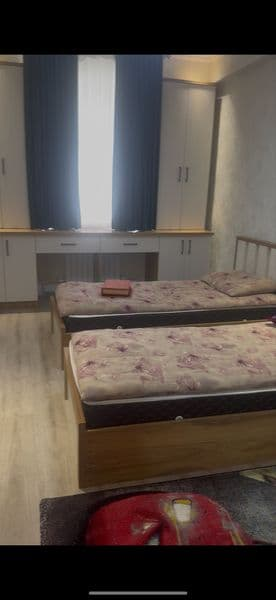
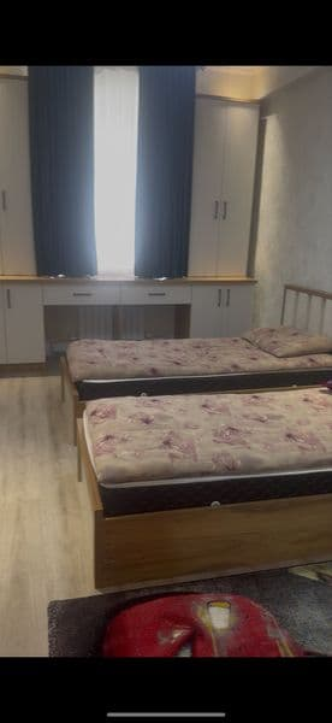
- hardback book (116, 287)
